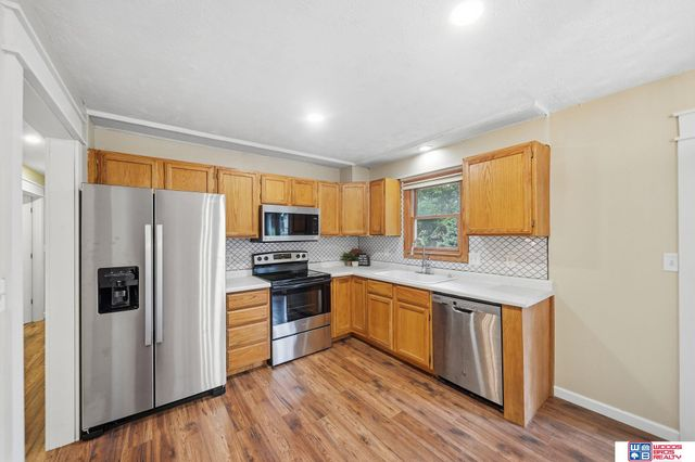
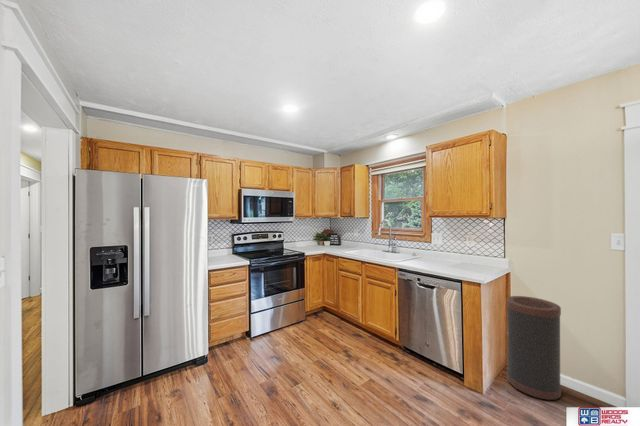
+ trash can (532, 344)
